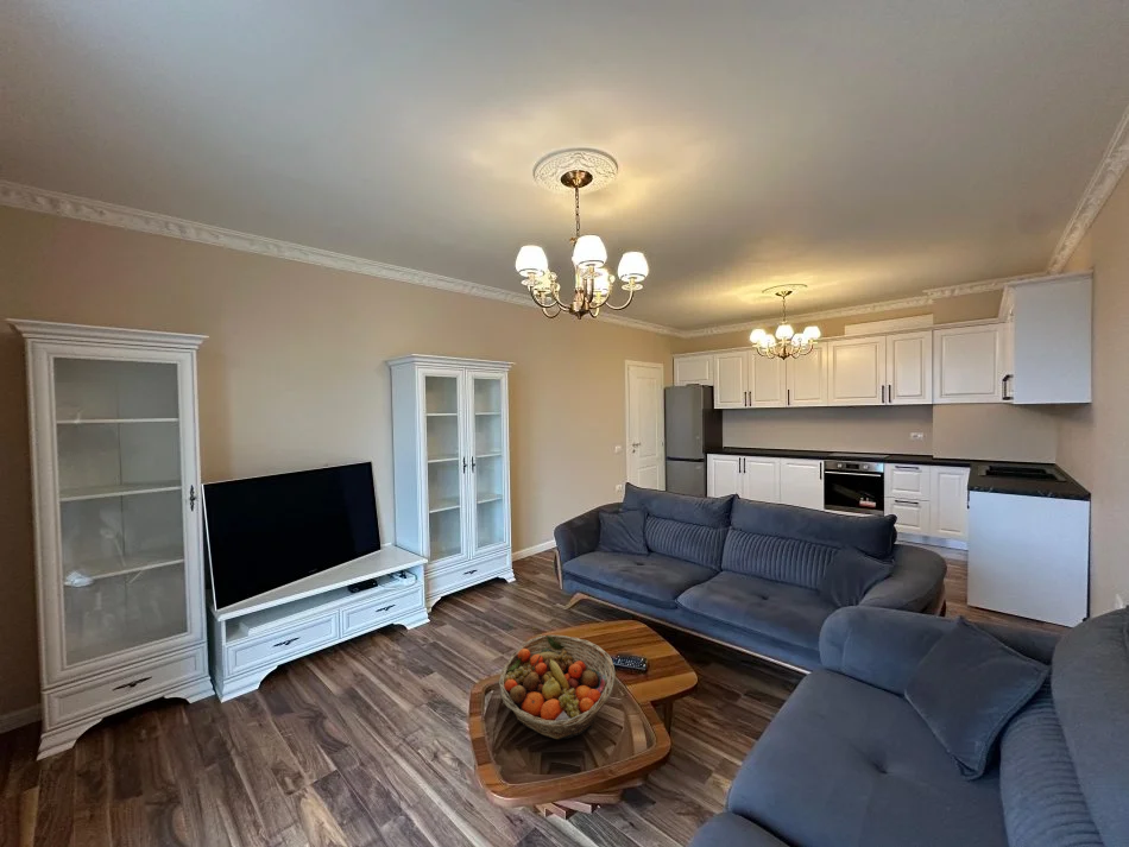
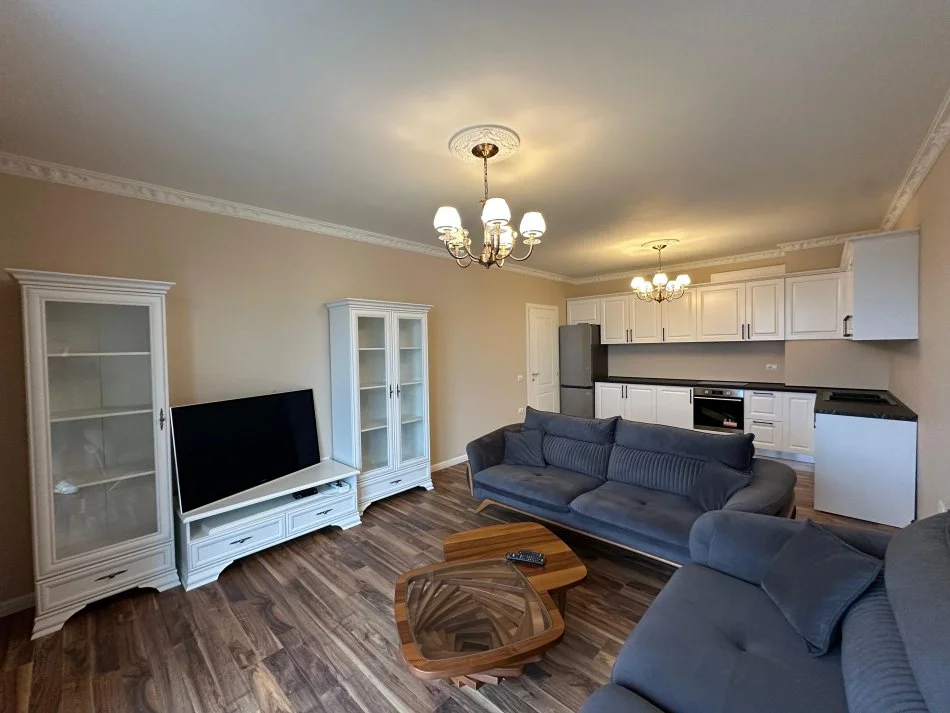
- fruit basket (556, 683)
